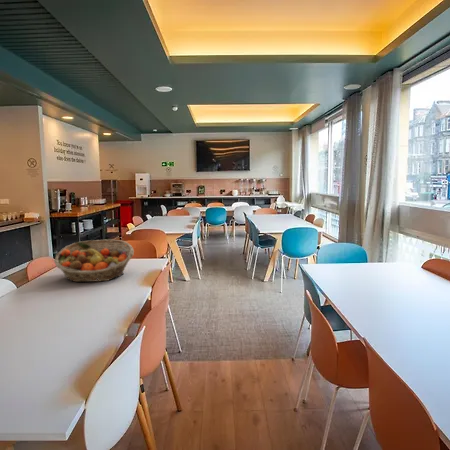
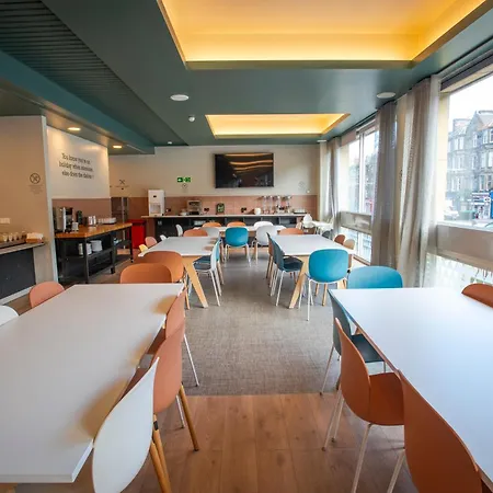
- fruit basket (95, 260)
